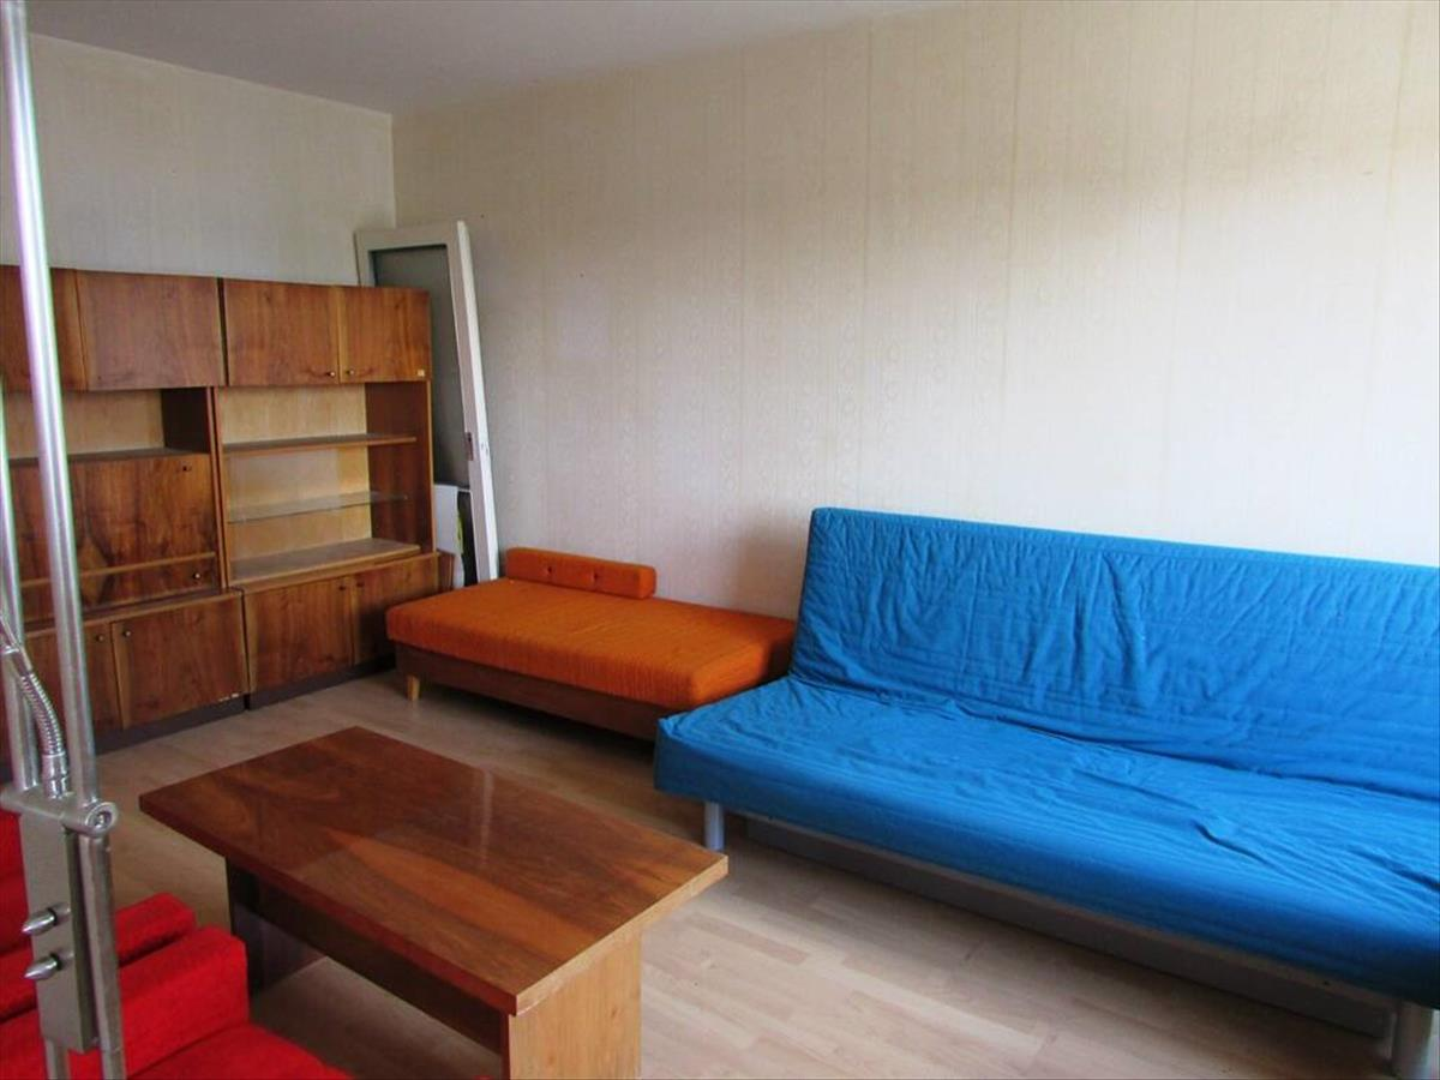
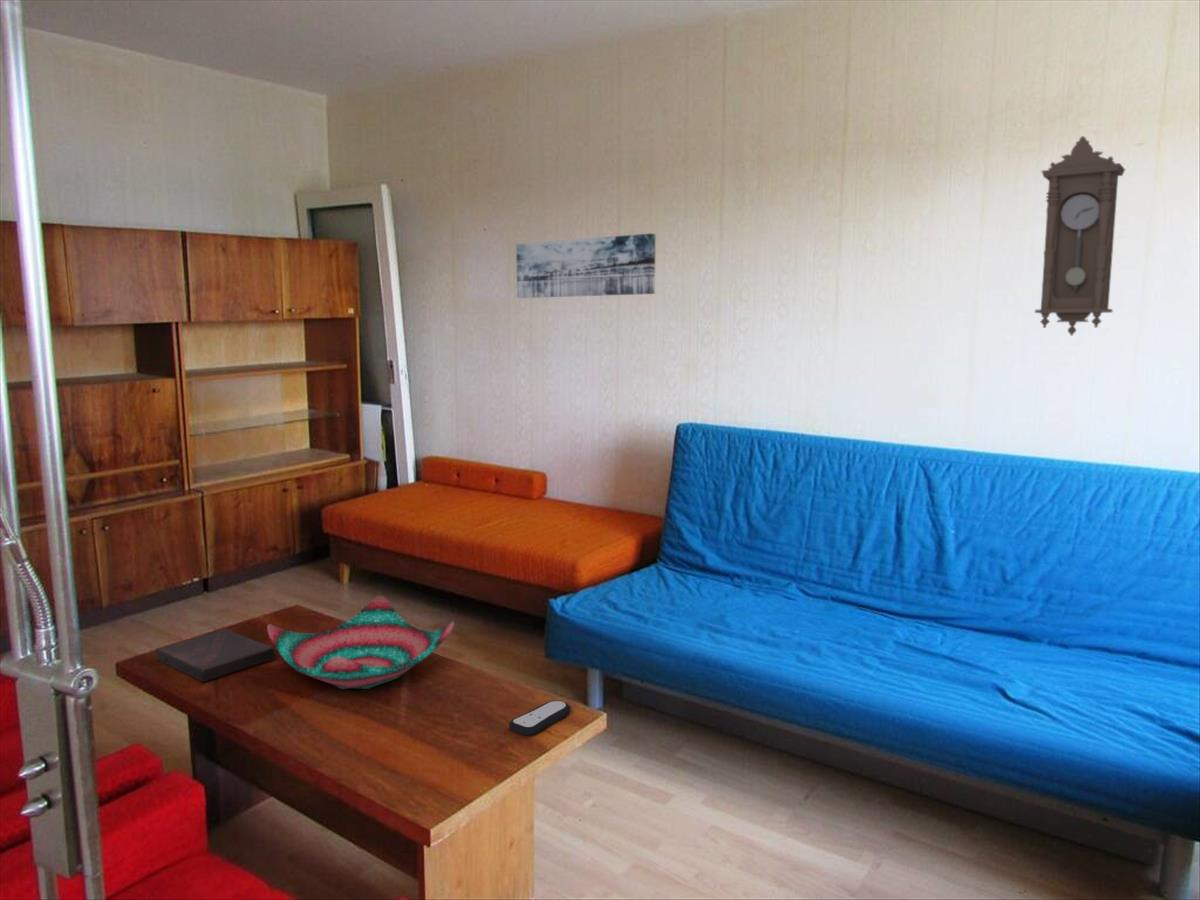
+ pendulum clock (1078, 238)
+ decorative bowl (362, 648)
+ book (215, 653)
+ remote control (541, 716)
+ wall art (582, 267)
